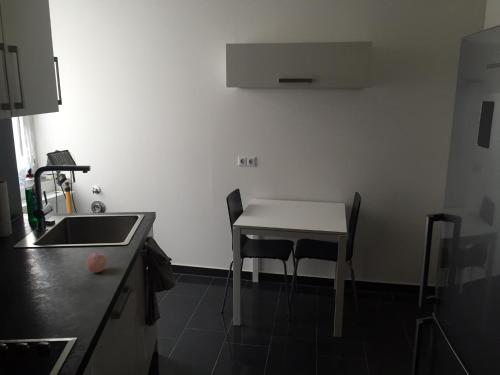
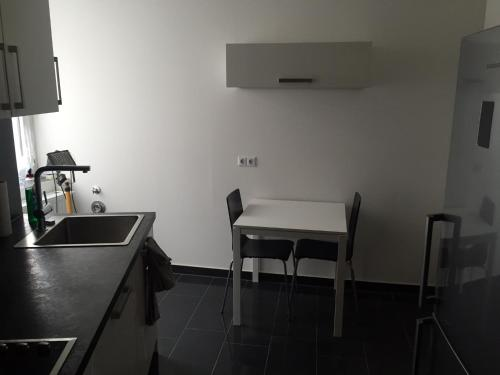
- fruit (96, 262)
